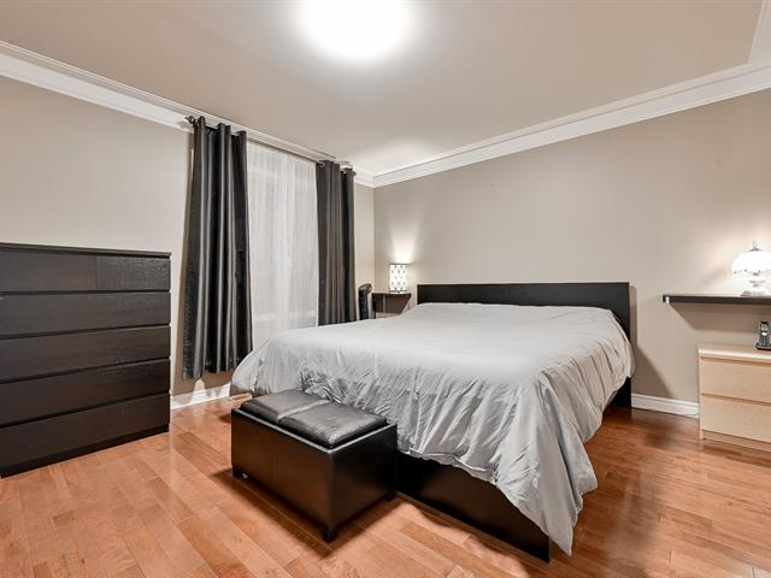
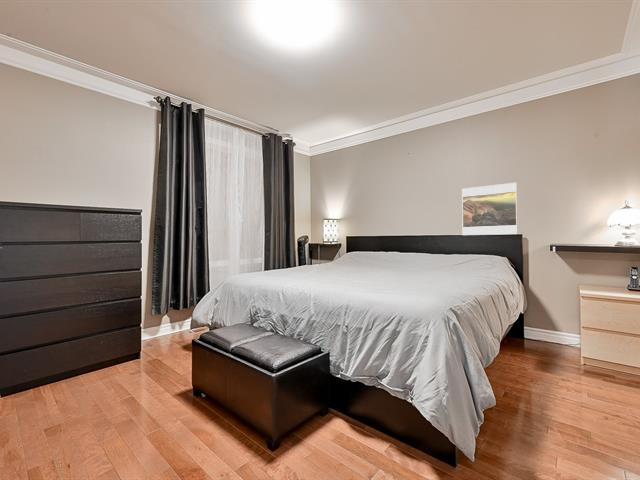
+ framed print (488, 210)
